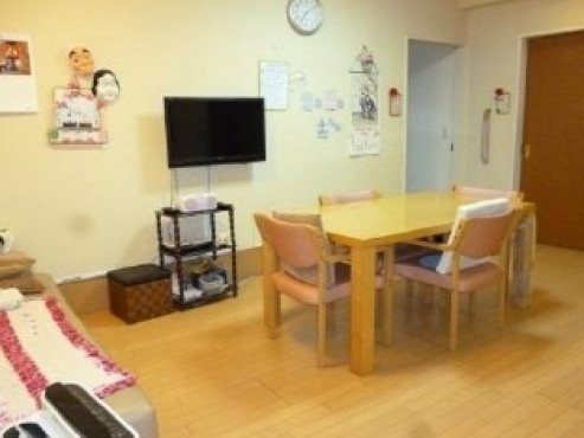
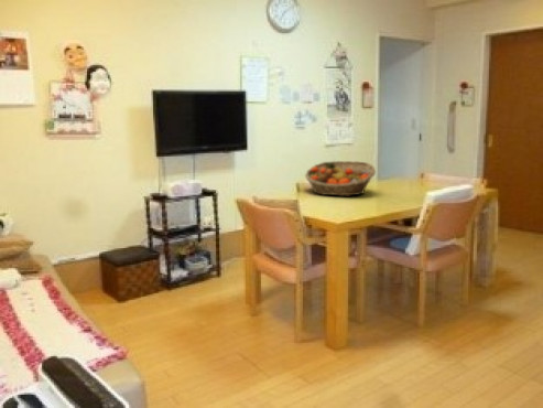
+ fruit basket (339, 178)
